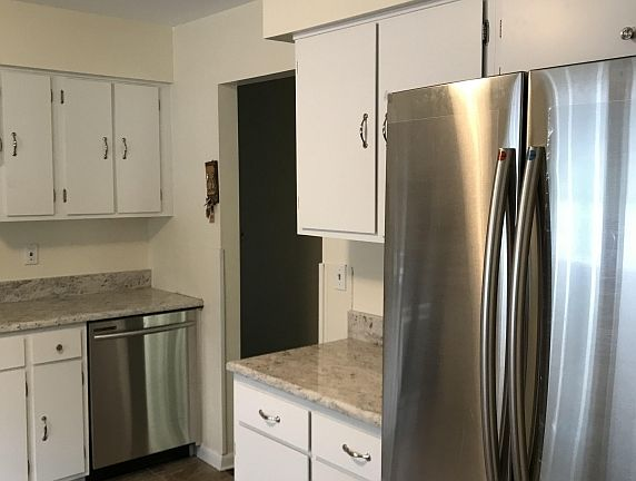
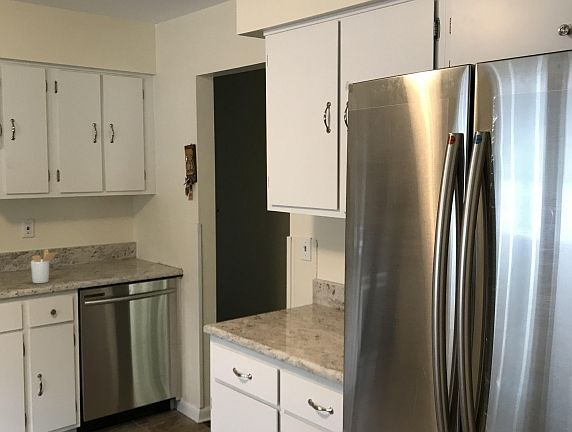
+ utensil holder (44, 266)
